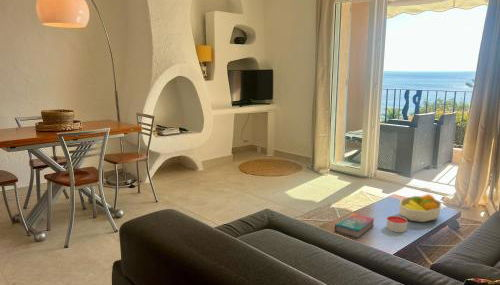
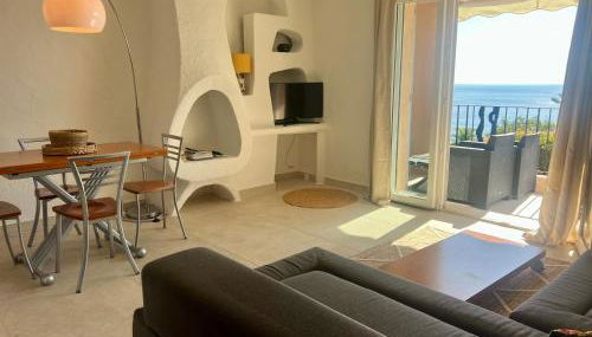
- fruit bowl (420, 206)
- book (354, 225)
- candle (396, 223)
